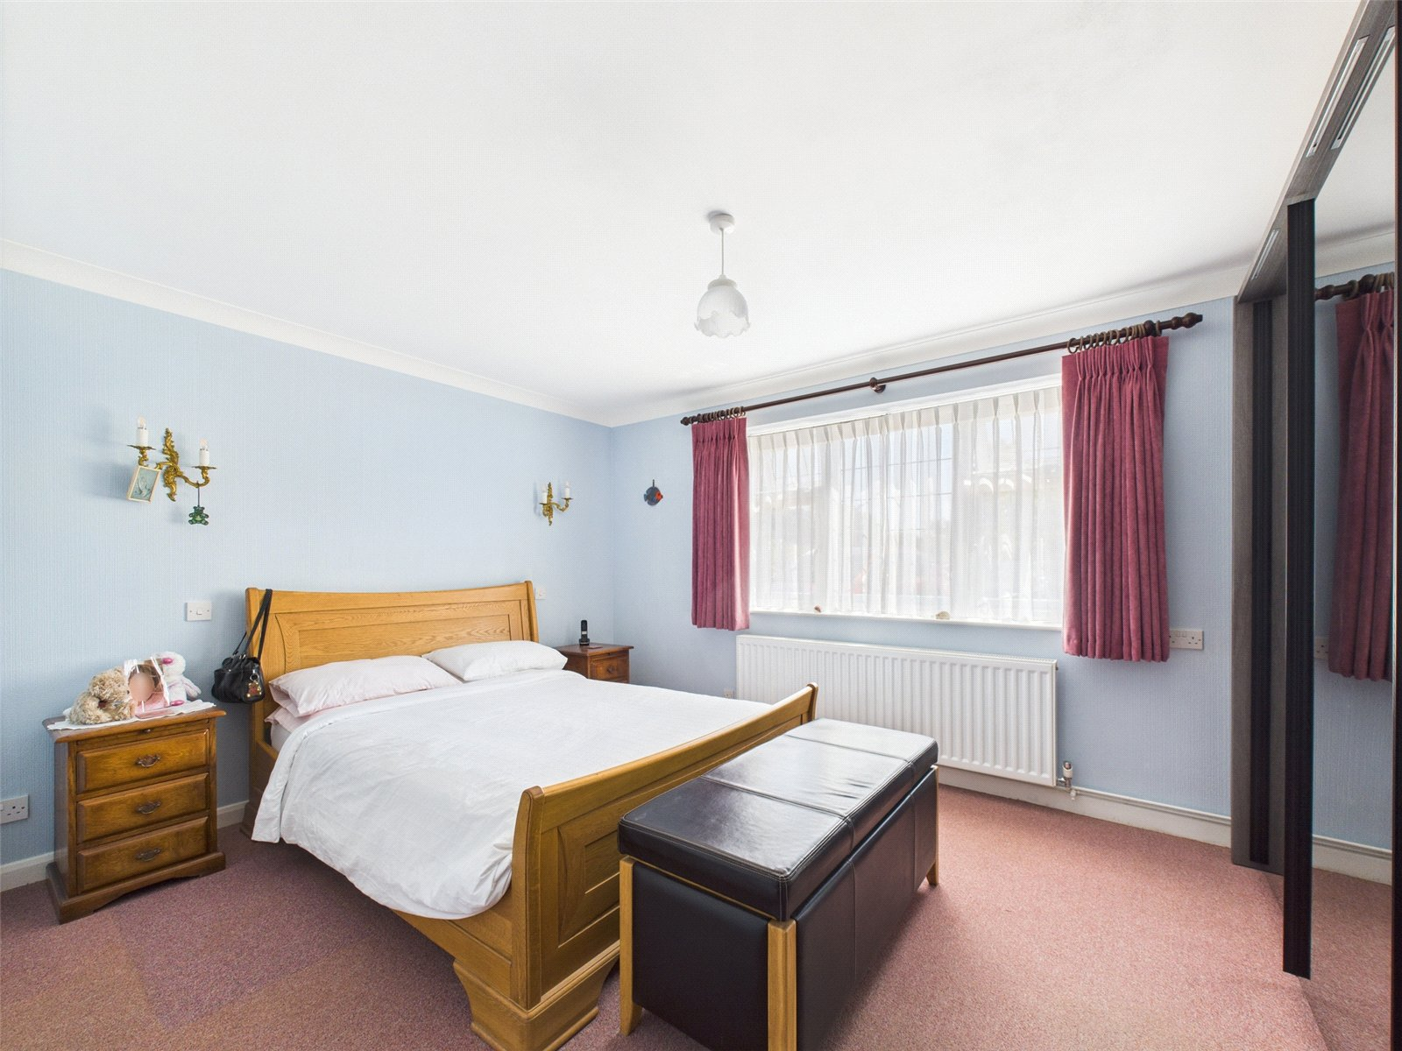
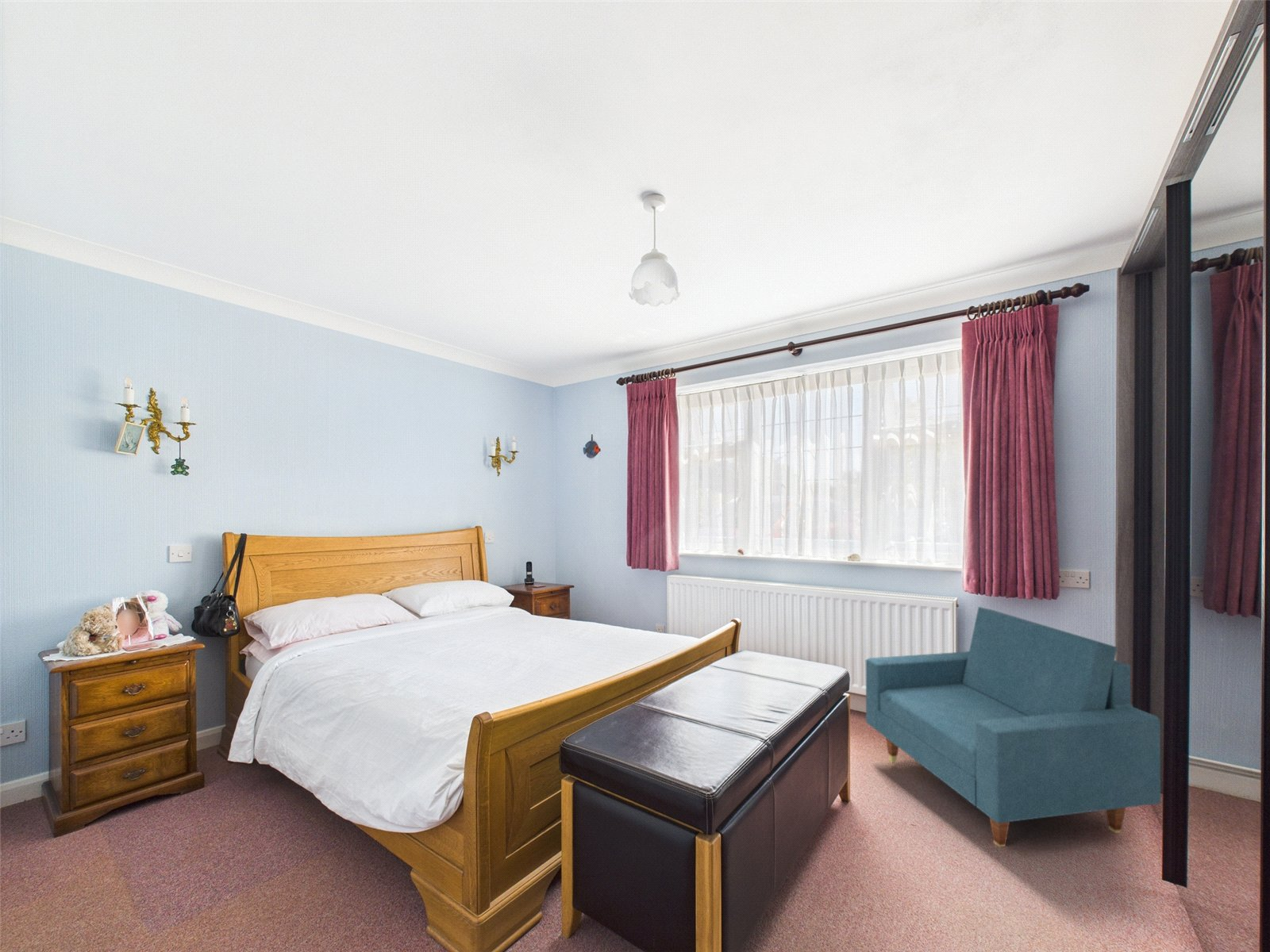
+ armchair (991, 709)
